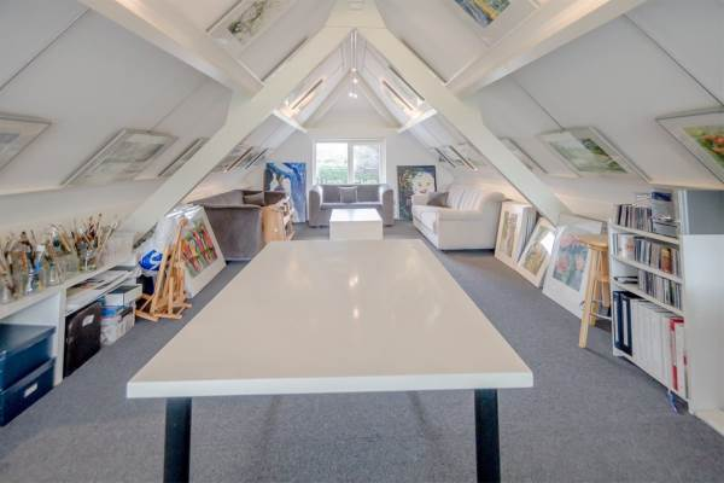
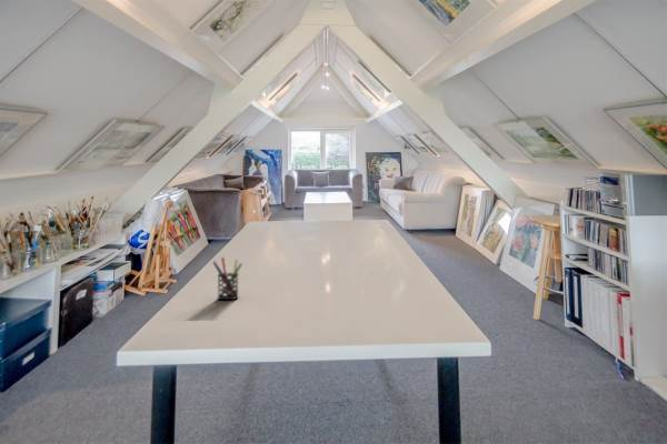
+ pen holder (229, 279)
